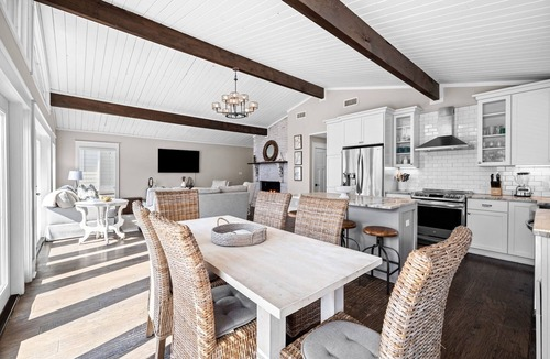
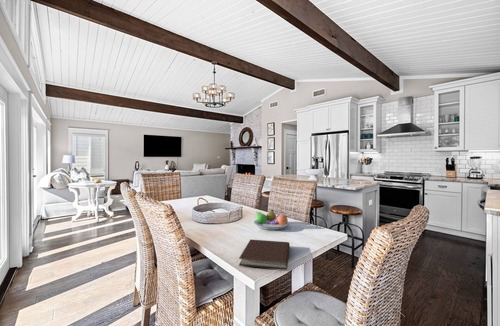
+ notebook (266, 252)
+ fruit bowl (270, 218)
